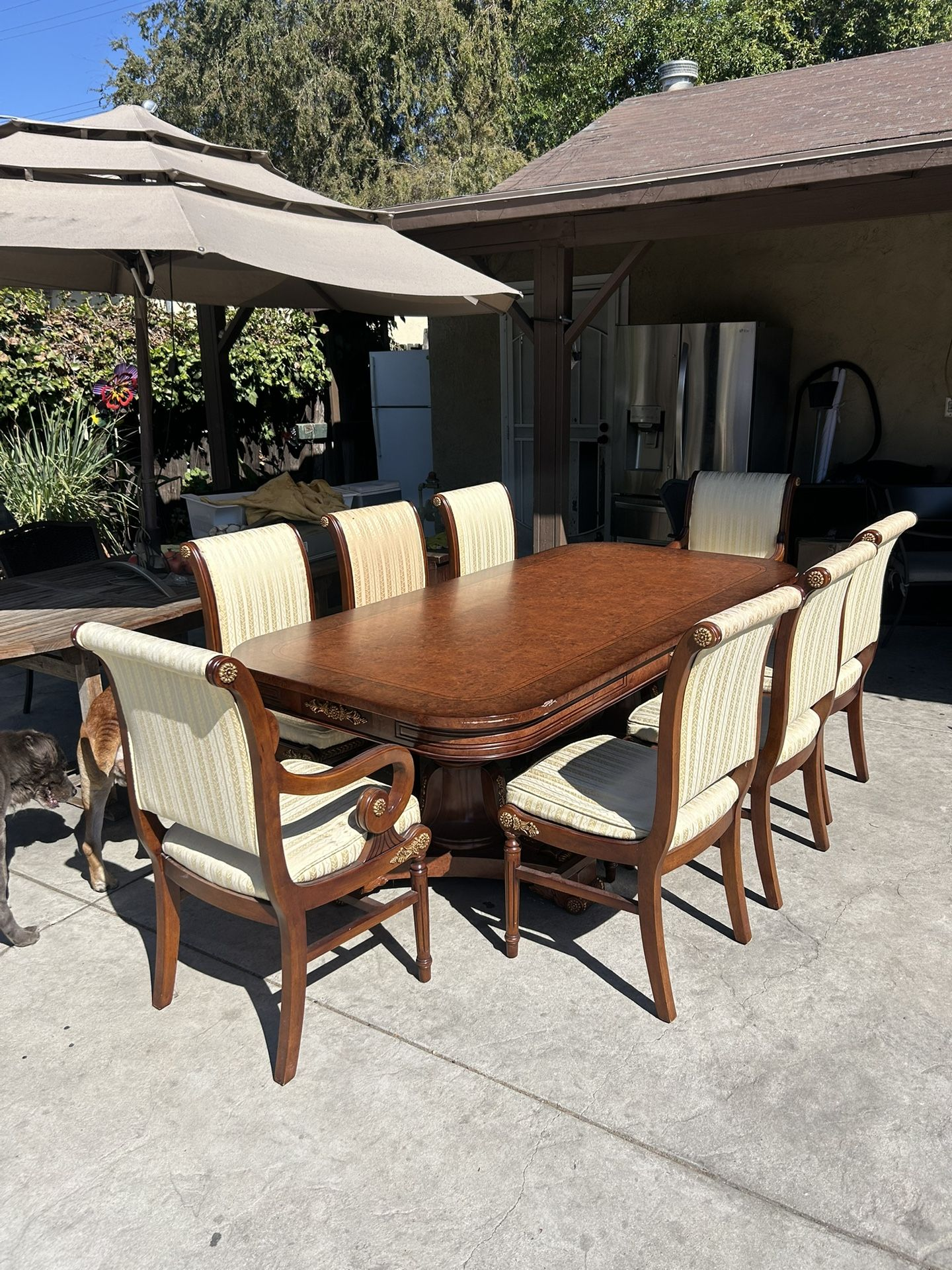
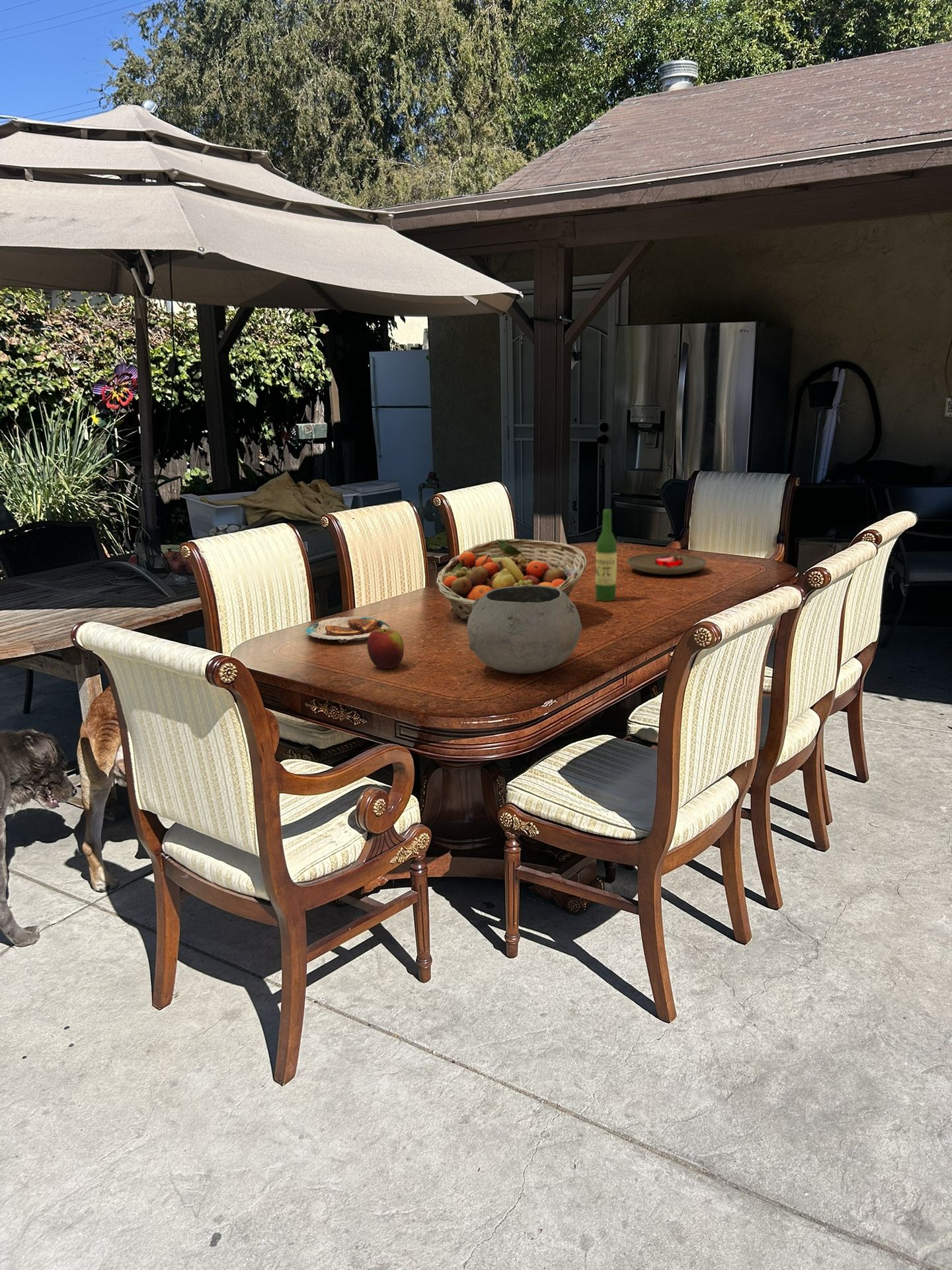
+ plate (348, 628)
+ plate (666, 565)
+ apple (385, 648)
+ wine bottle (606, 554)
+ fruit basket (510, 582)
+ bowl (523, 630)
